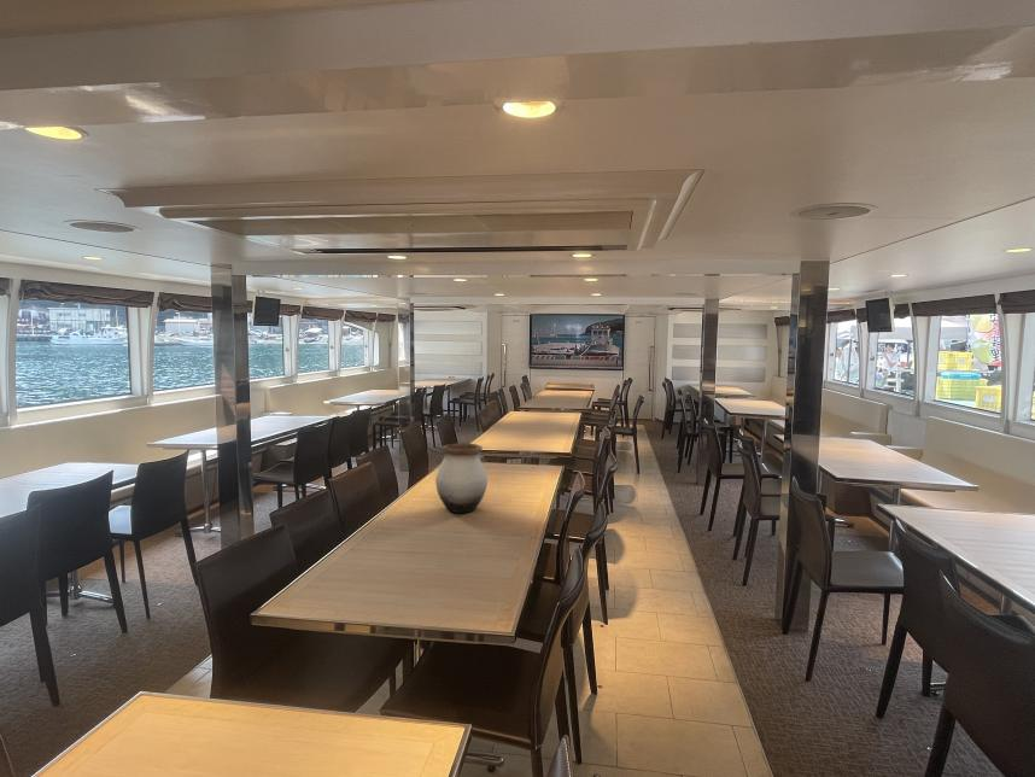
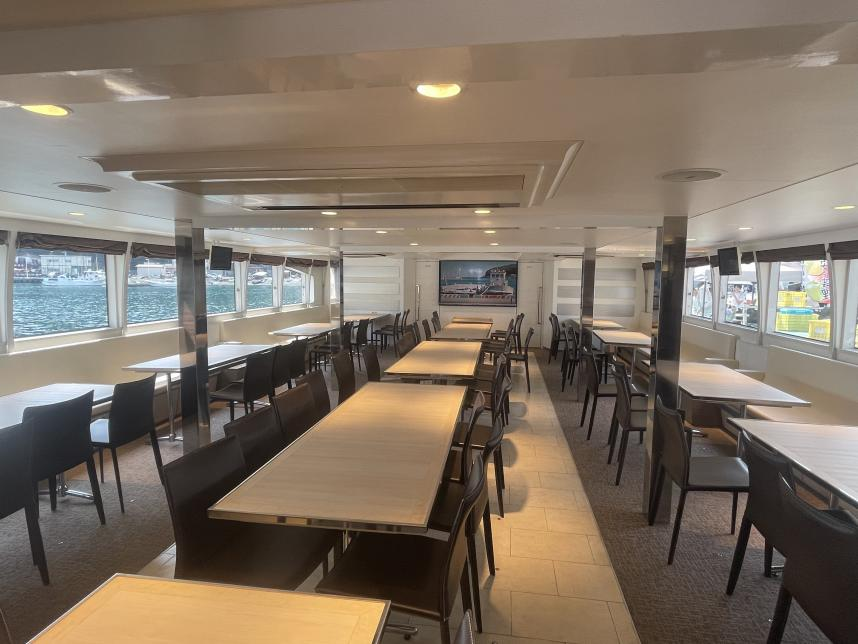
- vase (461, 478)
